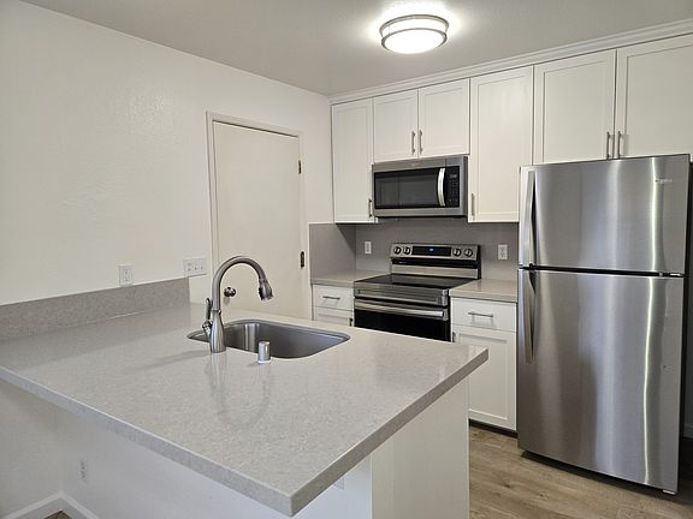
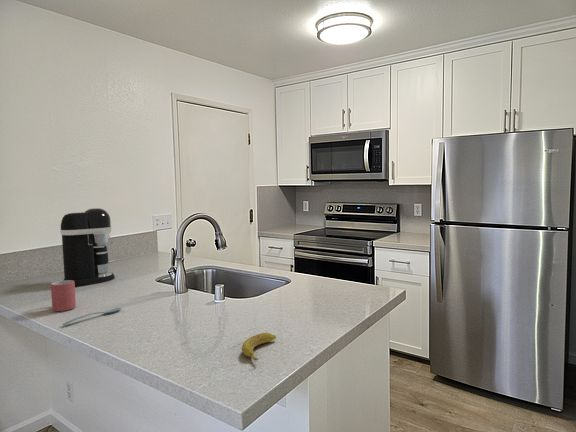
+ coffee maker (87, 245)
+ banana (259, 344)
+ mug (61, 294)
+ spoon (93, 313)
